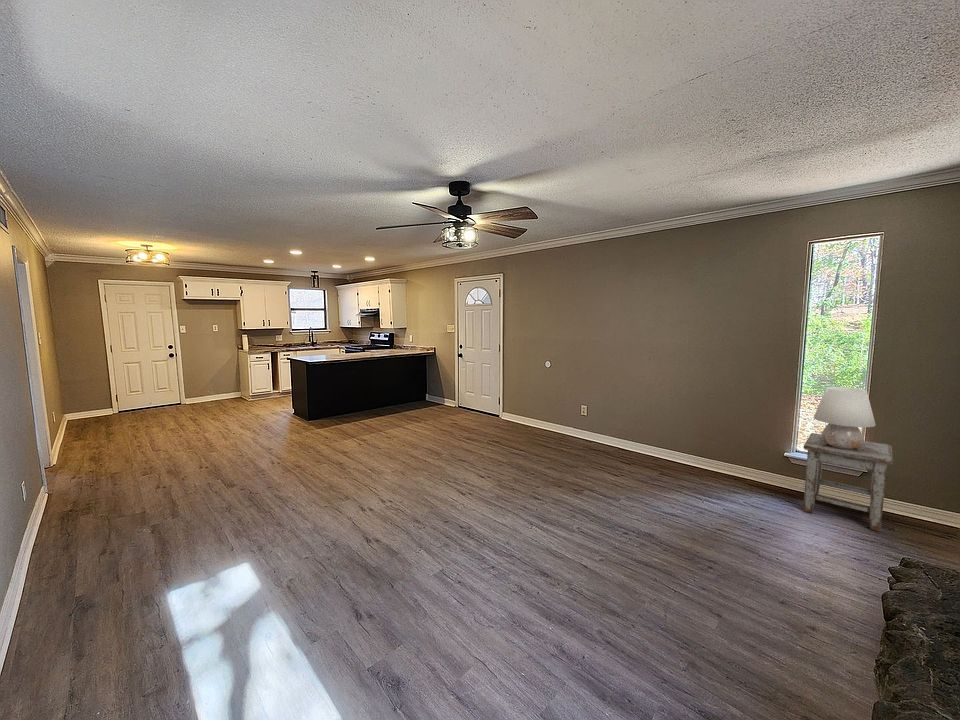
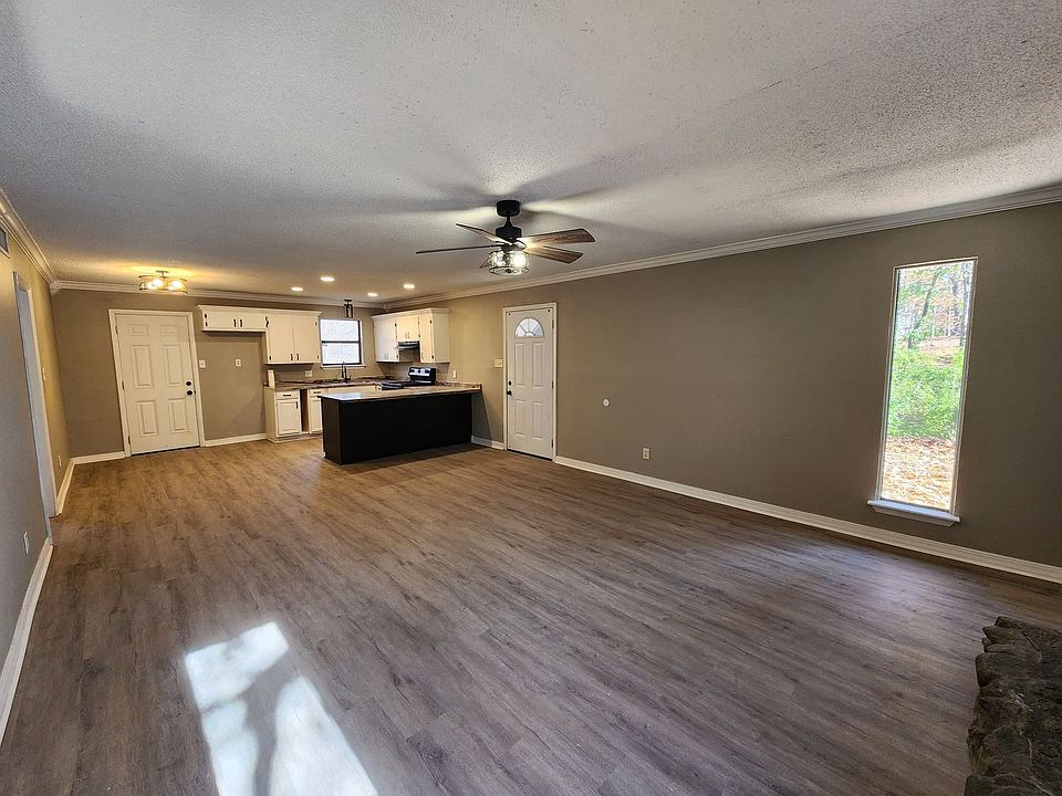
- table lamp (843, 417)
- stool (844, 484)
